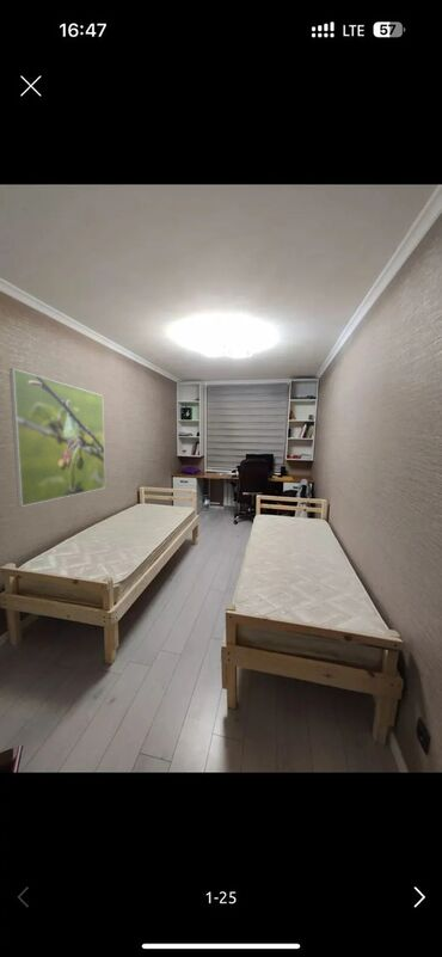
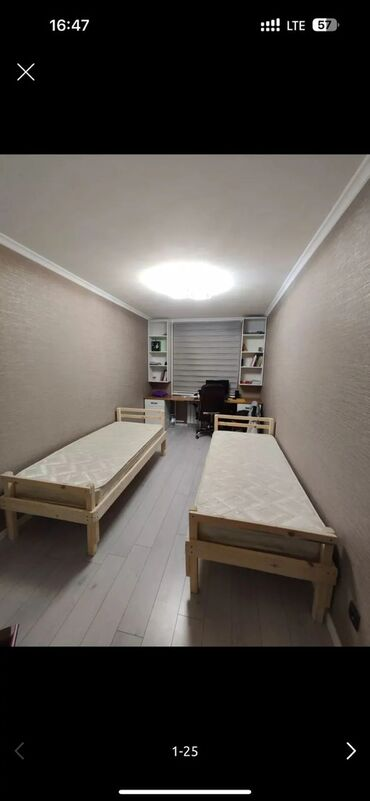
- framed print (67, 441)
